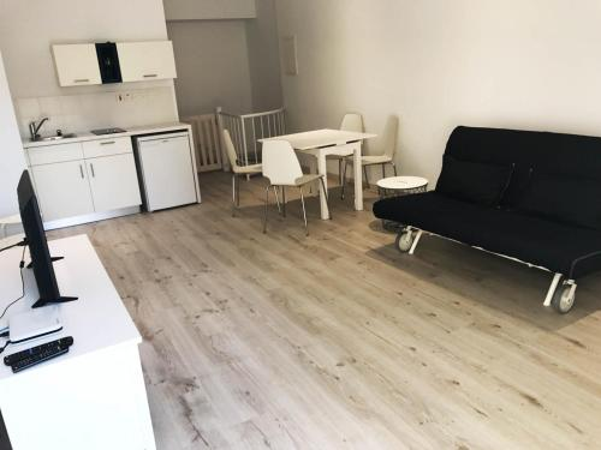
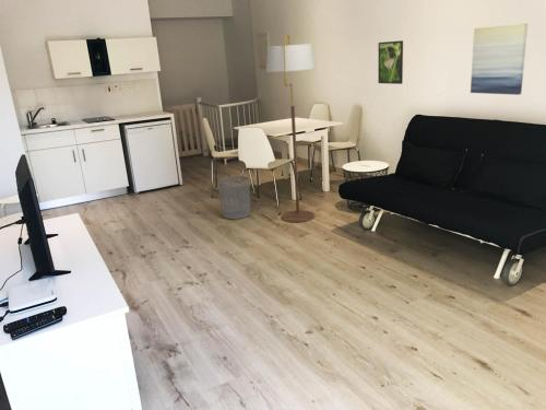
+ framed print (390, 62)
+ wall art (497, 60)
+ floor lamp (293, 131)
+ waste bin (235, 197)
